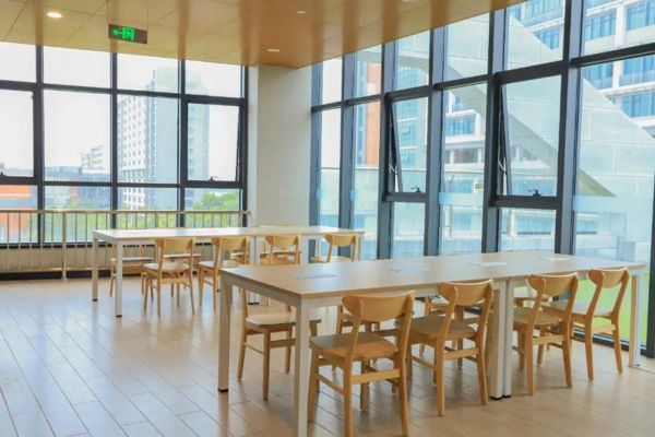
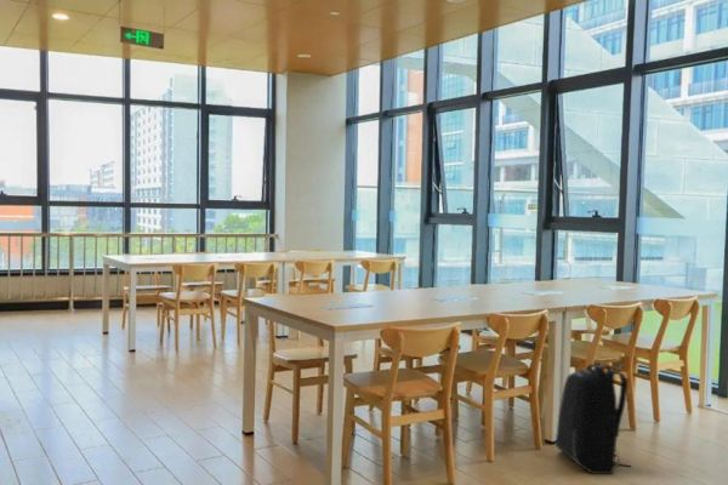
+ backpack (595, 412)
